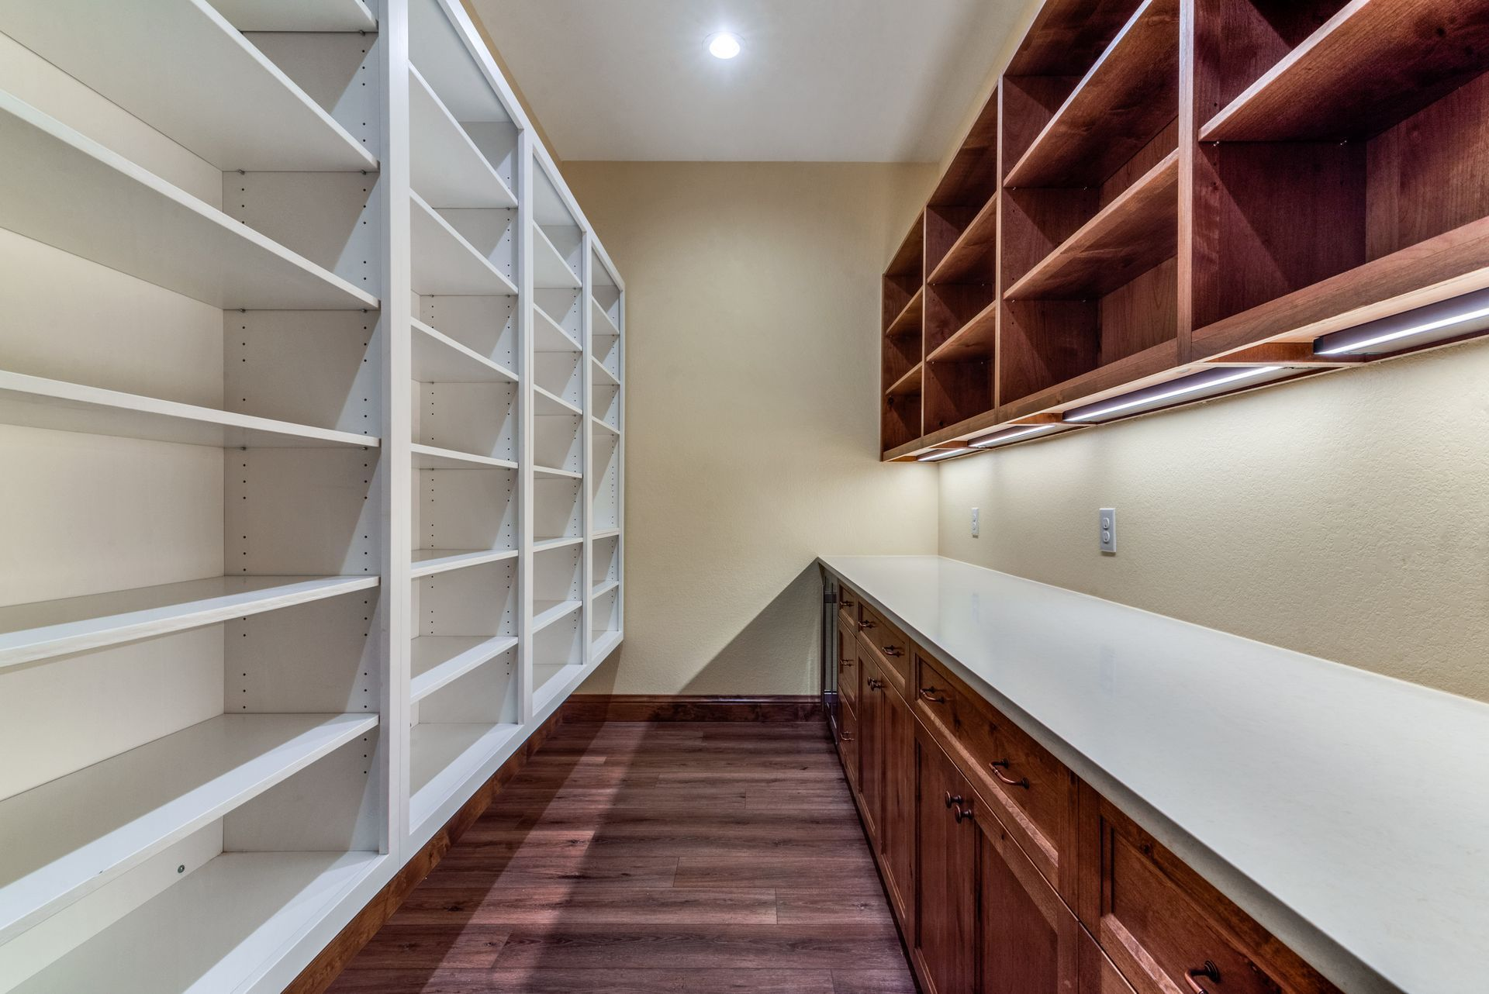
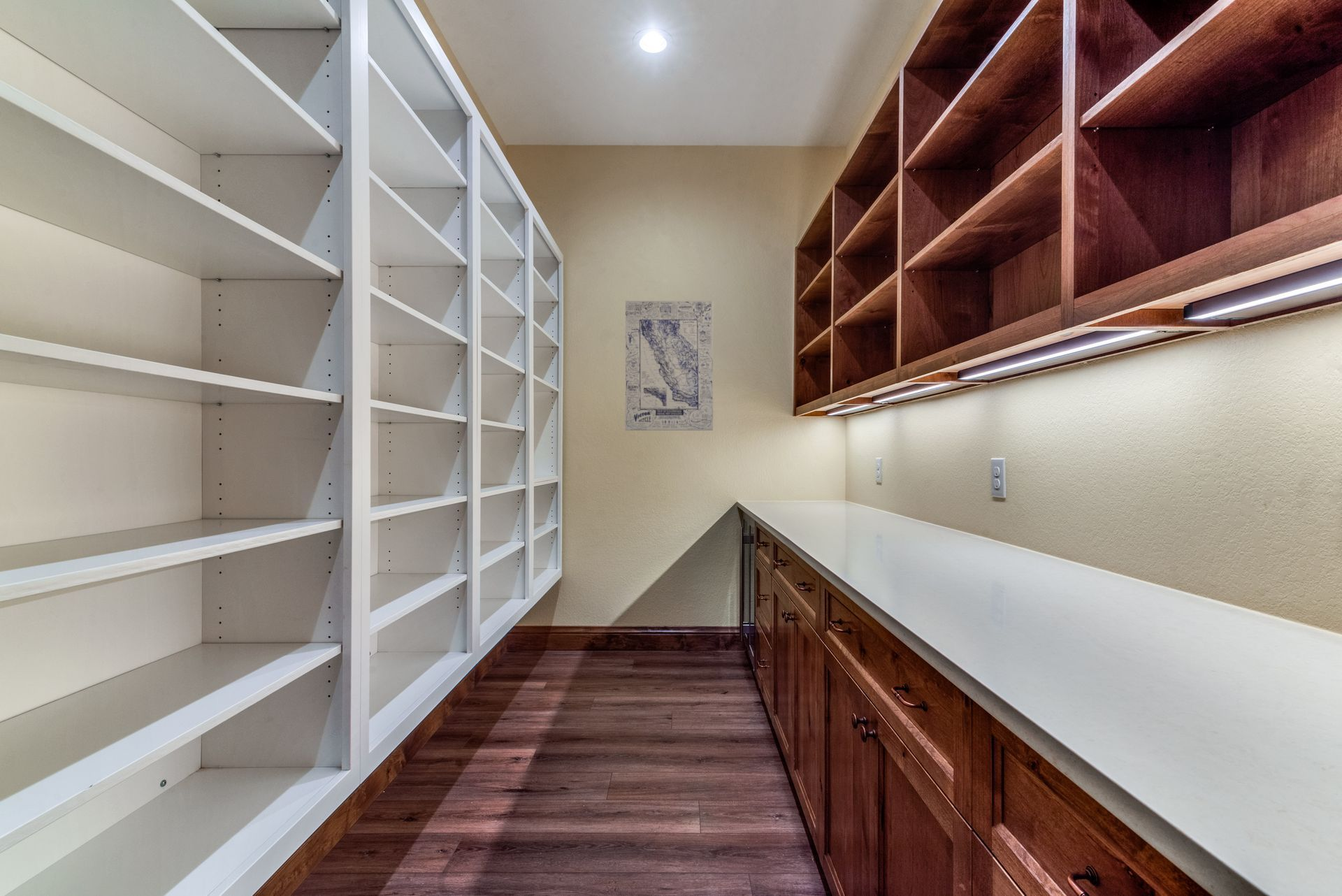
+ wall art (669, 366)
